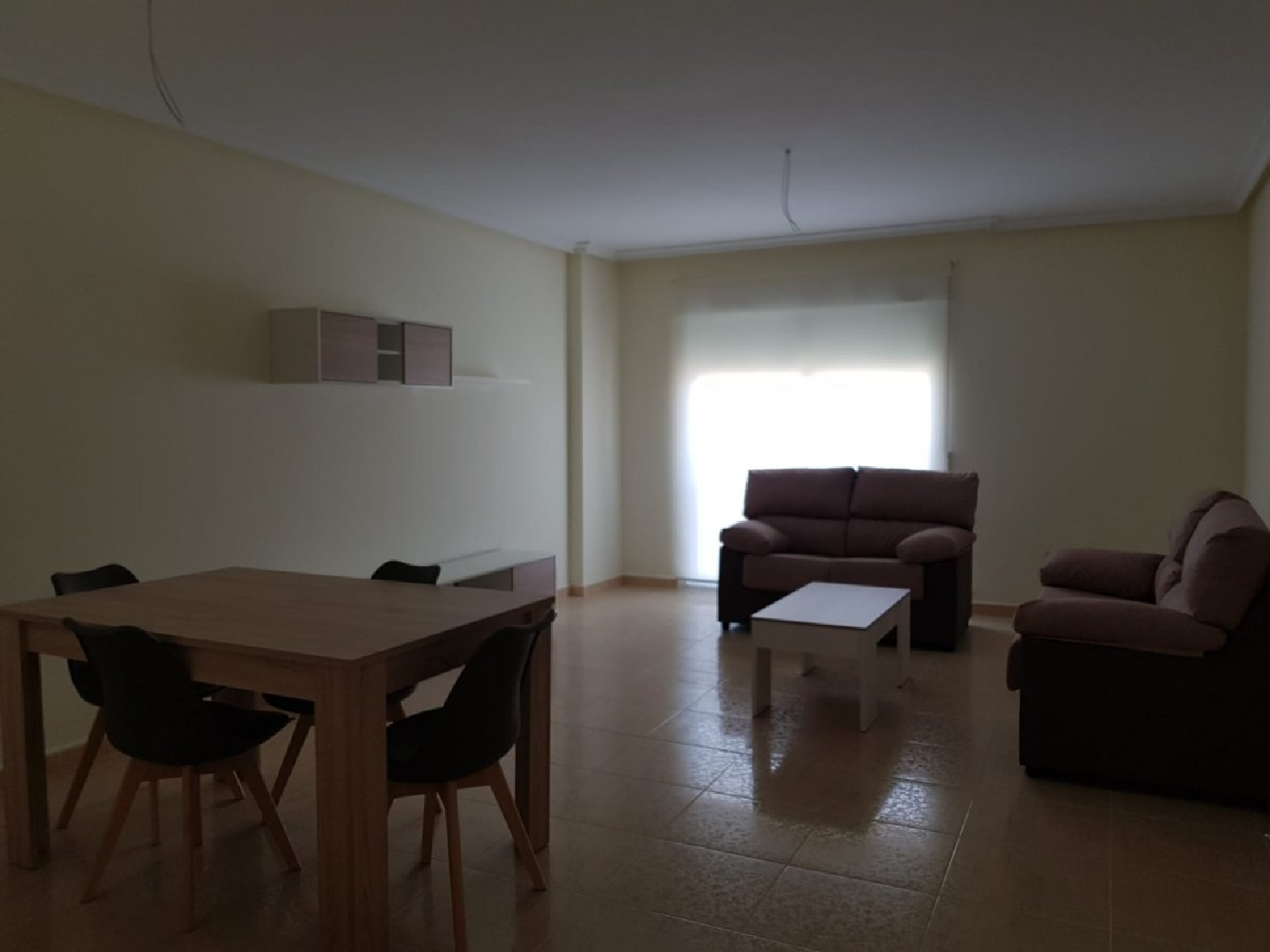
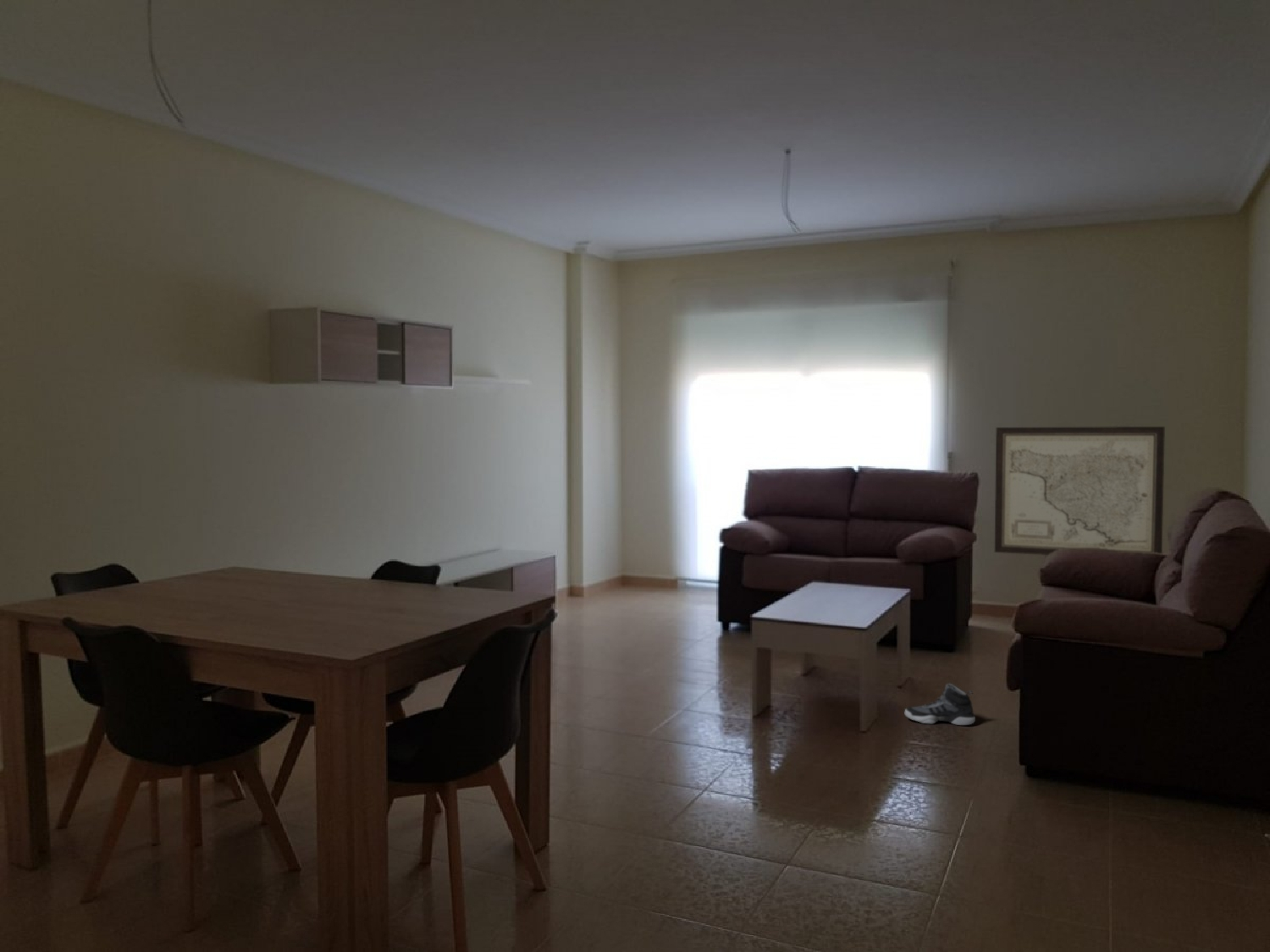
+ sneaker (939, 702)
+ wall art (1076, 492)
